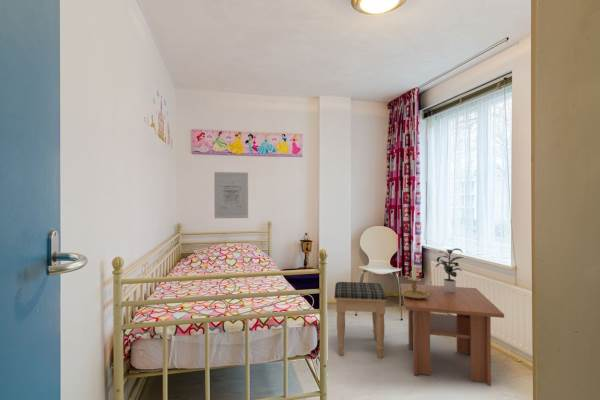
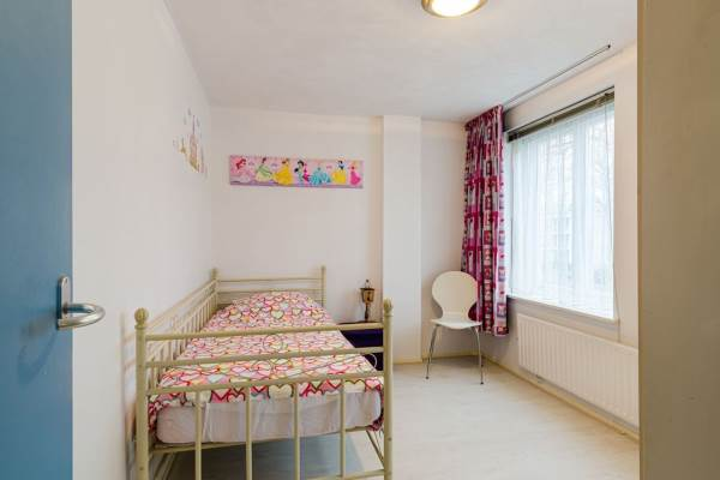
- potted plant (446, 268)
- candle holder (414, 280)
- coffee table (444, 329)
- footstool (362, 311)
- wall art (231, 195)
